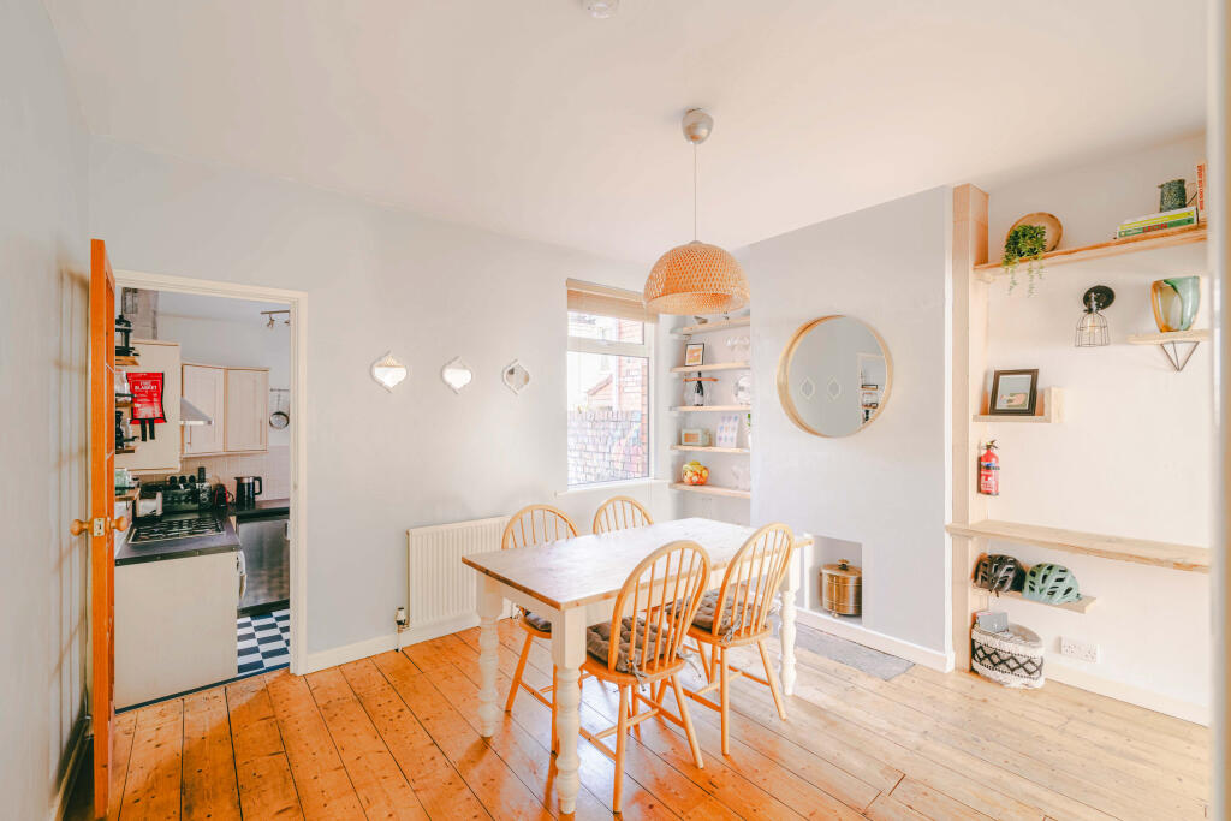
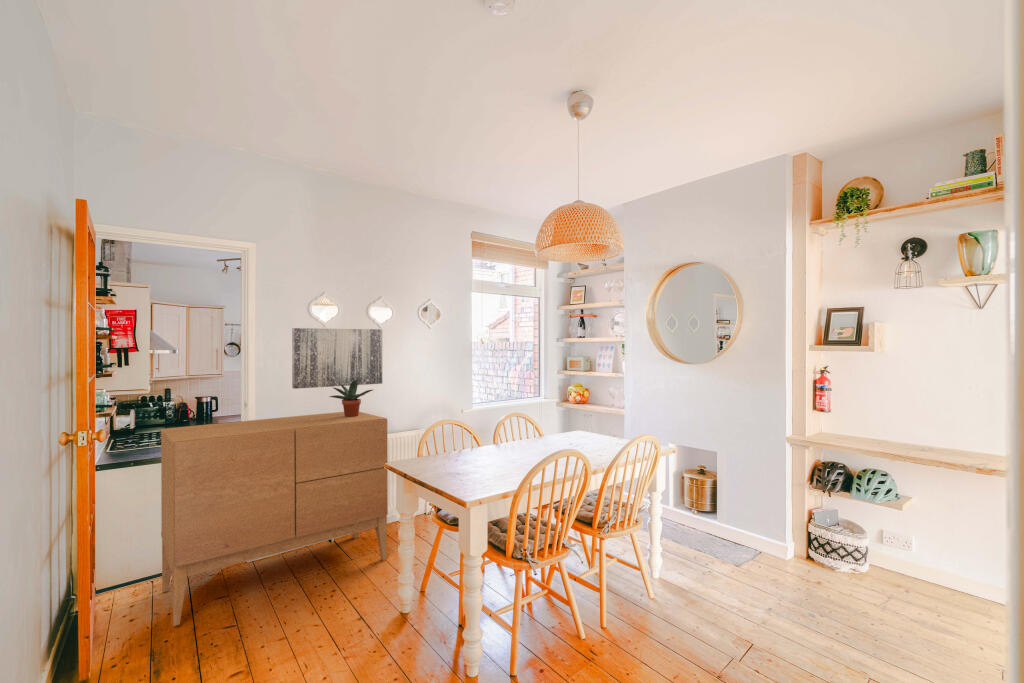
+ wall art (339, 357)
+ potted plant (351, 397)
+ sideboard (281, 499)
